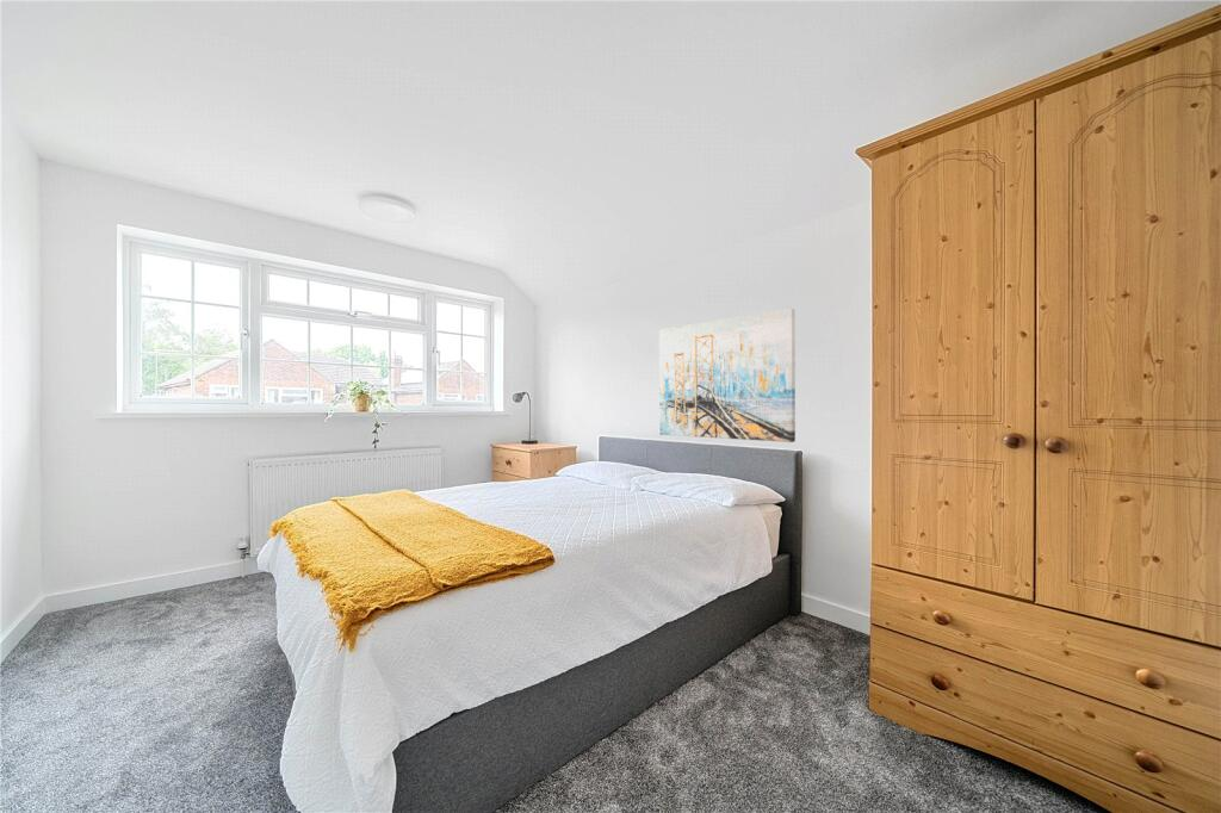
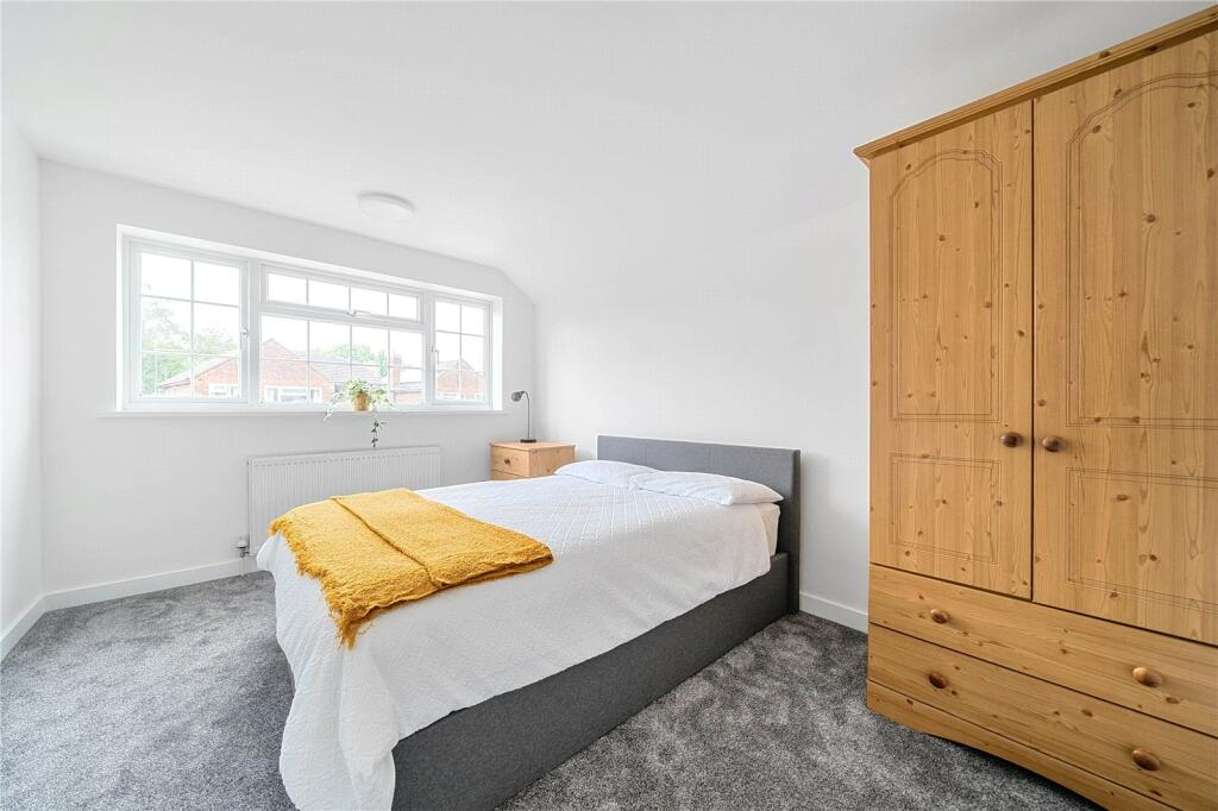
- wall art (719, 379)
